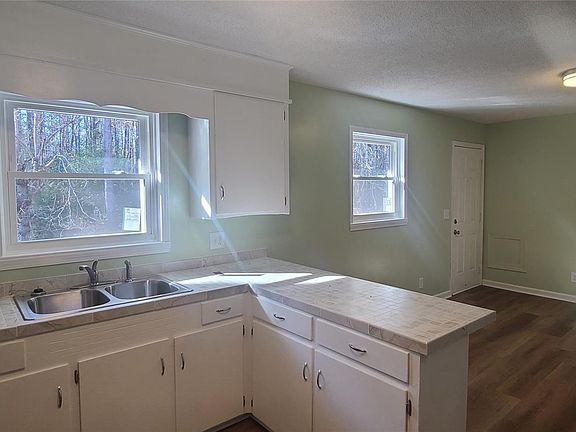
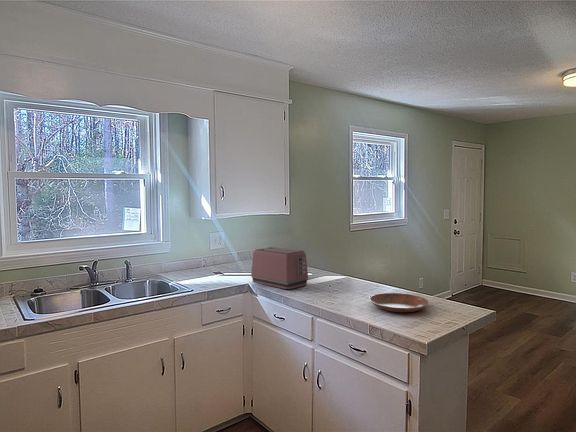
+ bowl (398, 303)
+ toaster (280, 266)
